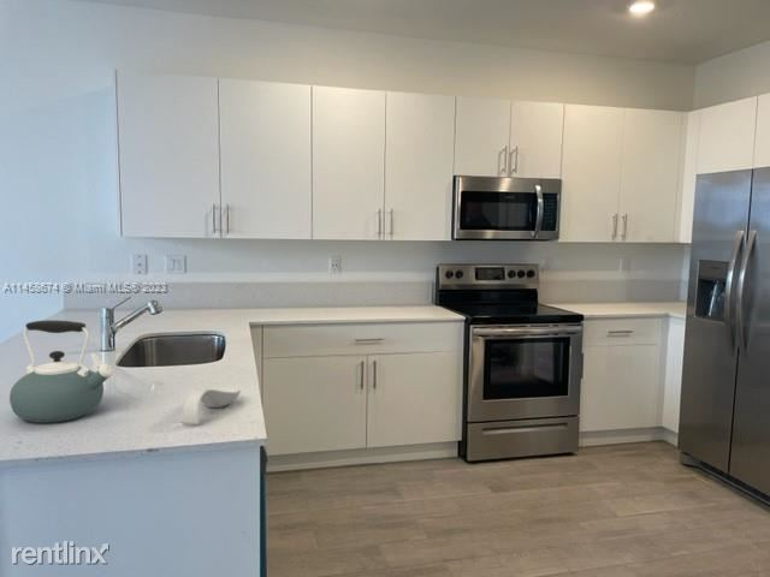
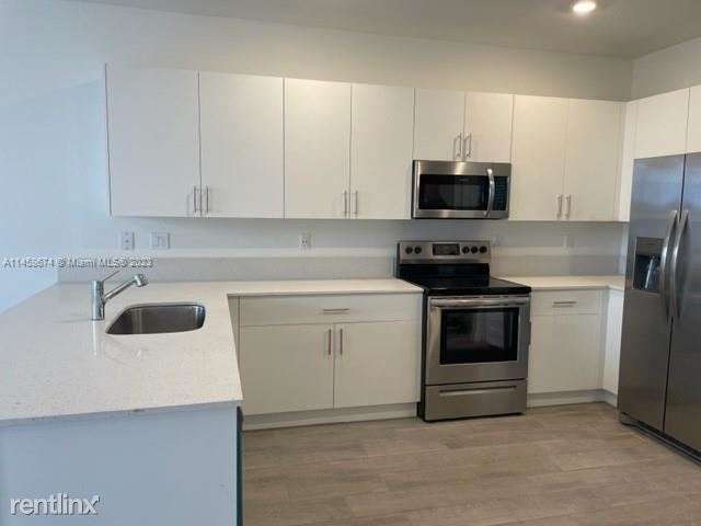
- kettle (65, 367)
- spoon rest (209, 397)
